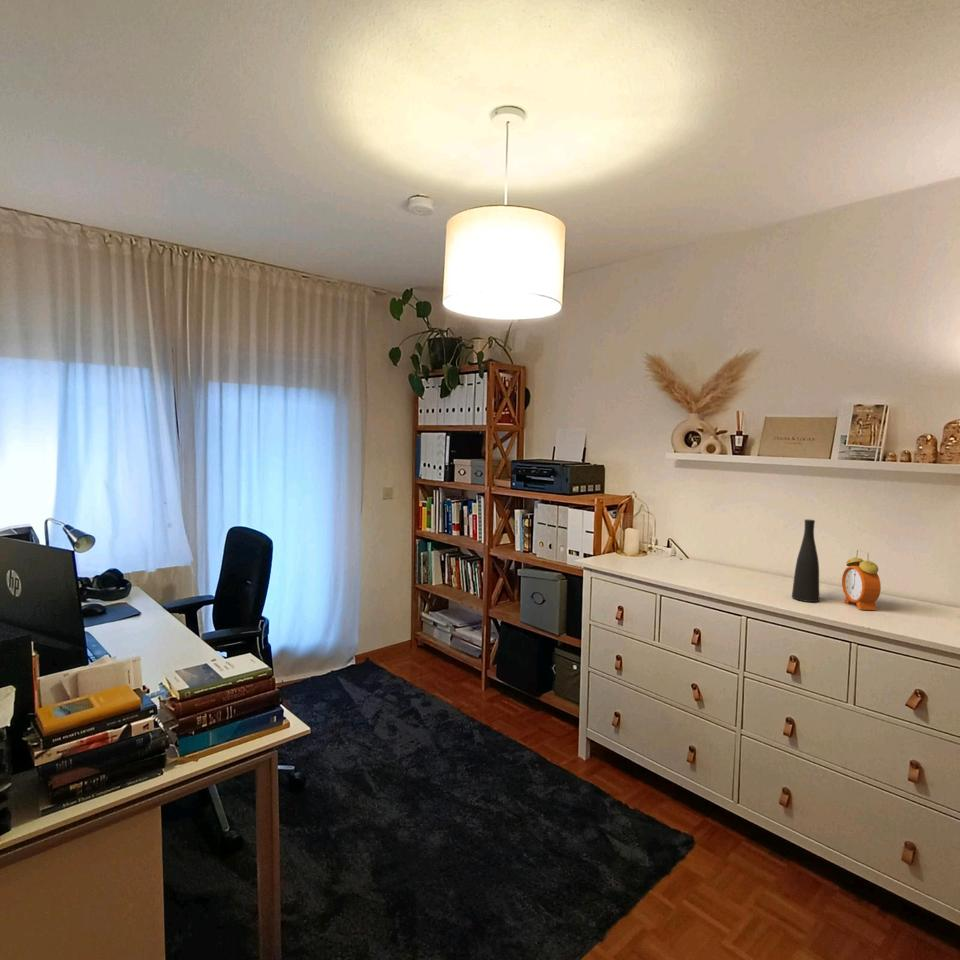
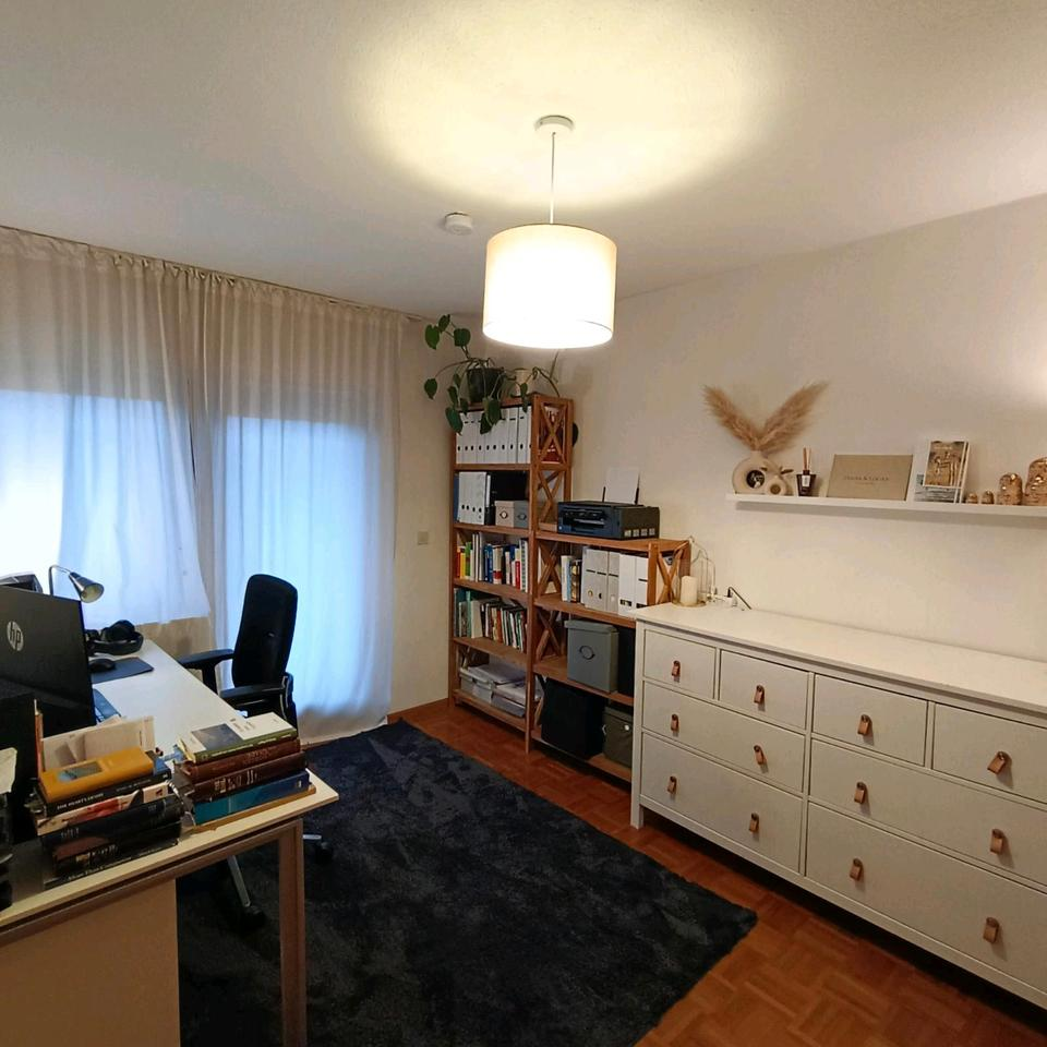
- vase (807, 559)
- alarm clock (860, 578)
